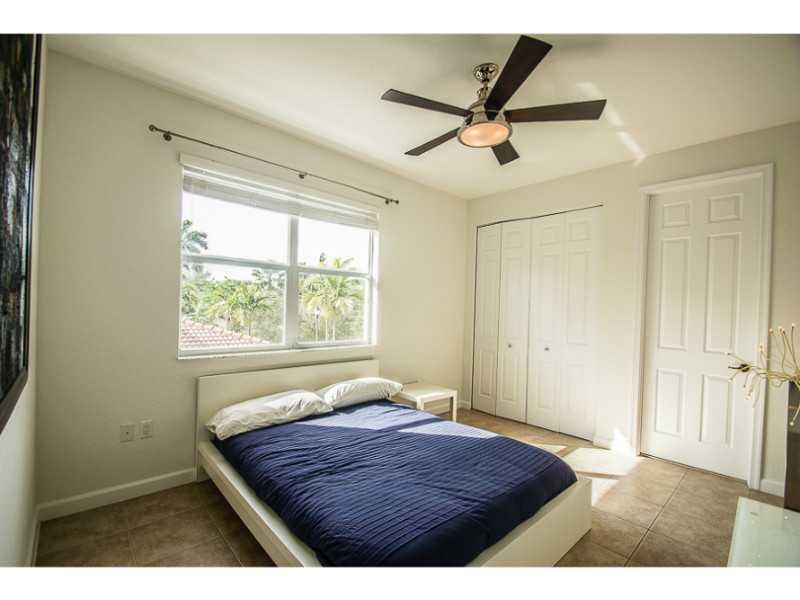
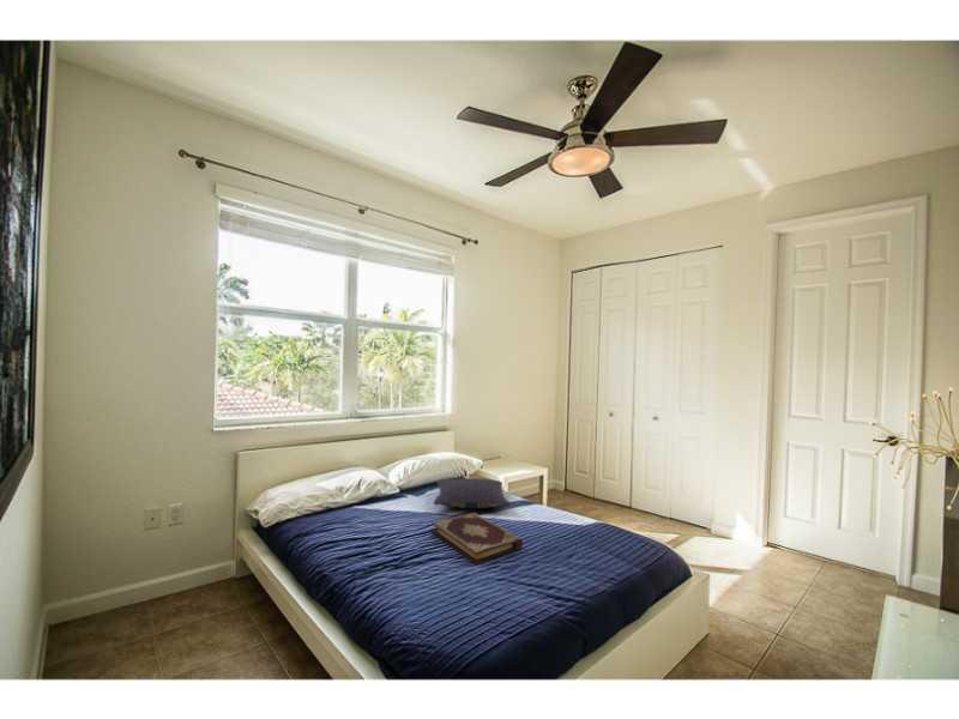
+ book (475, 534)
+ pillow (470, 491)
